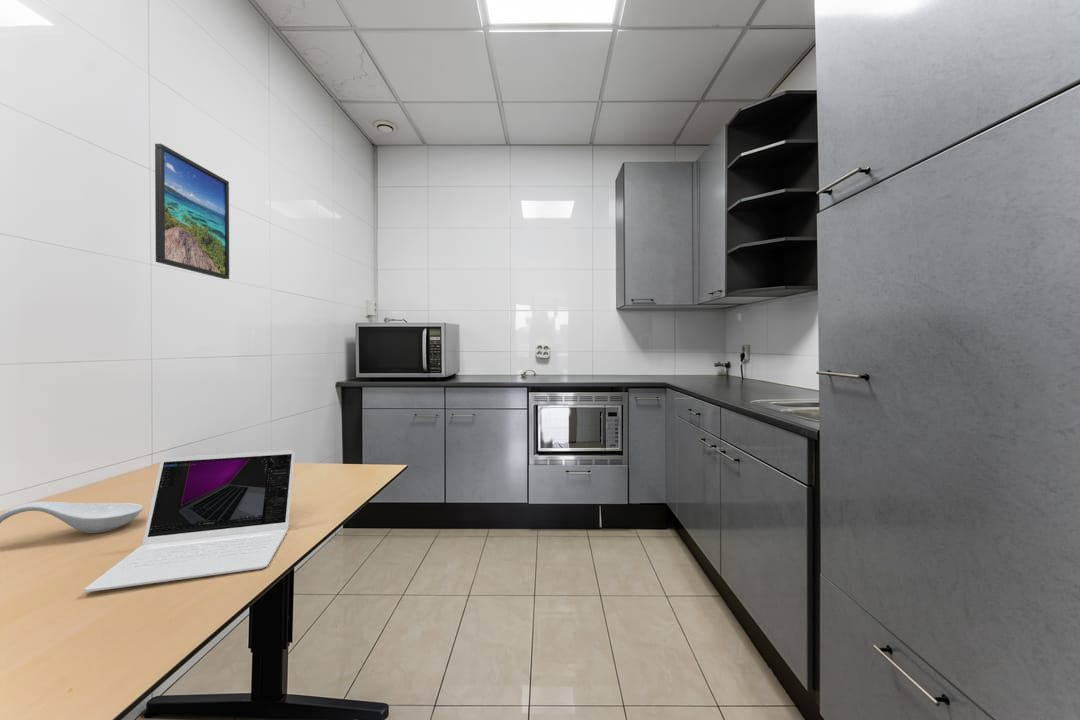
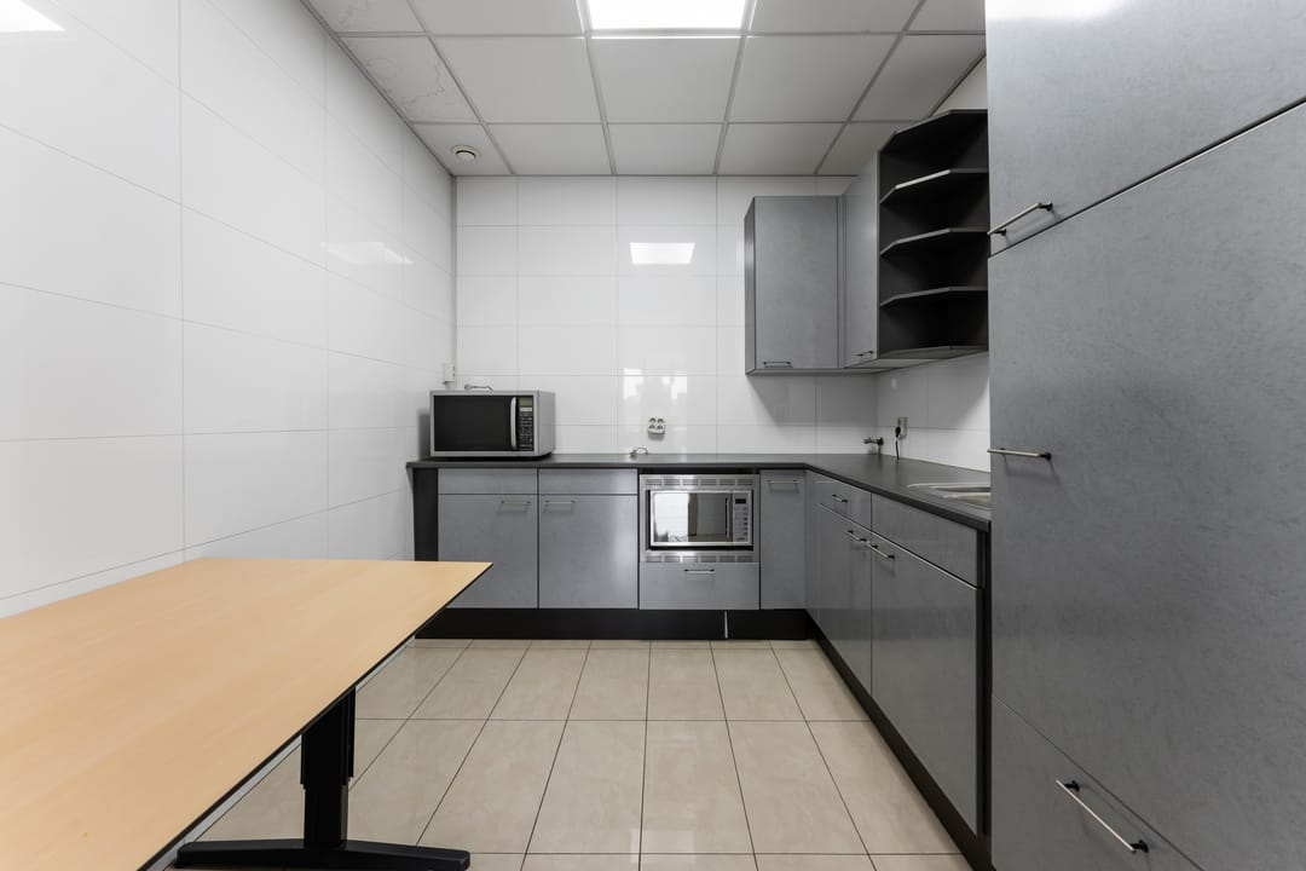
- laptop (209, 503)
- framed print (195, 217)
- spoon rest (67, 516)
